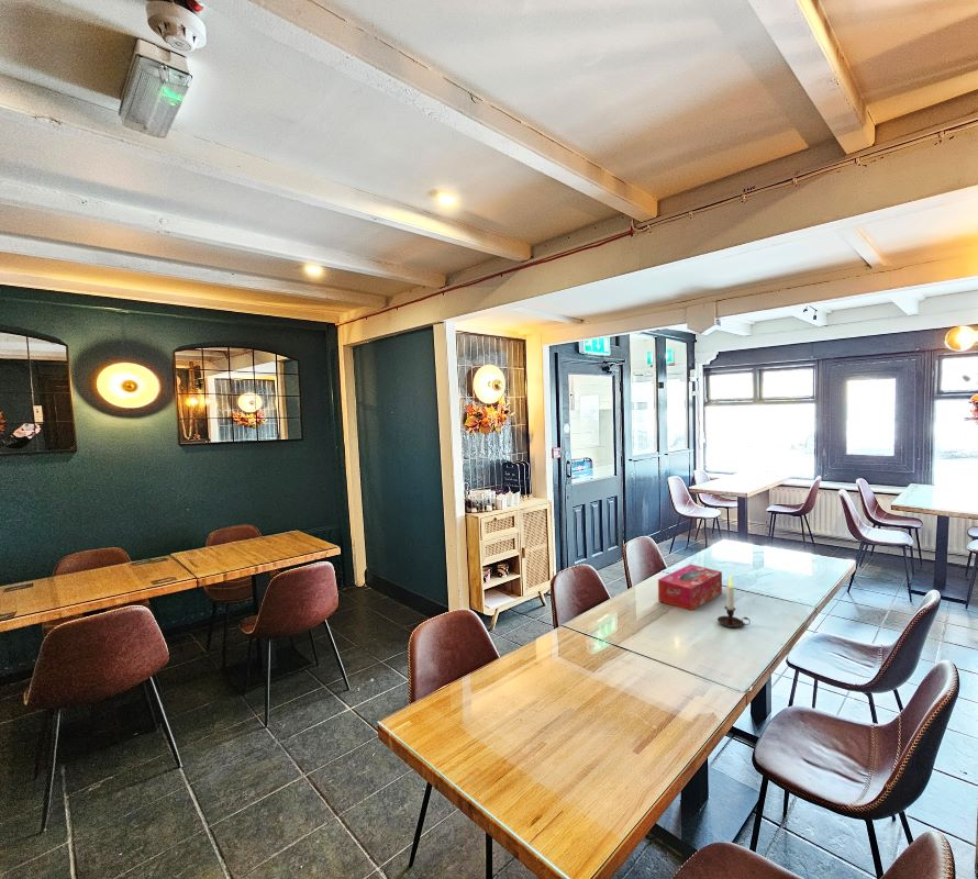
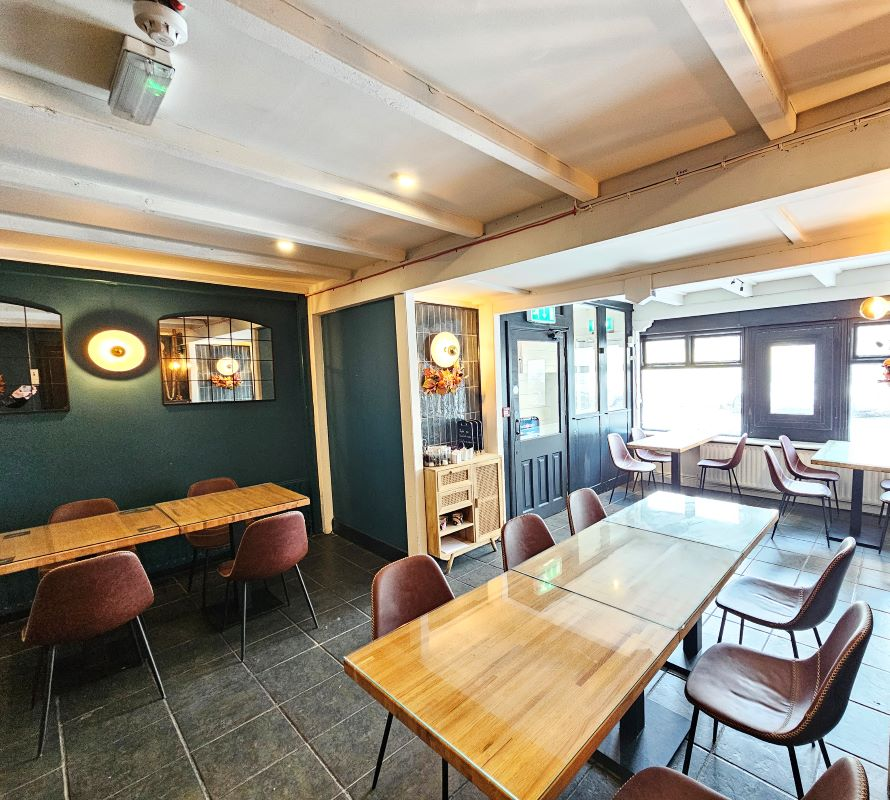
- tissue box (690, 586)
- candle (733, 599)
